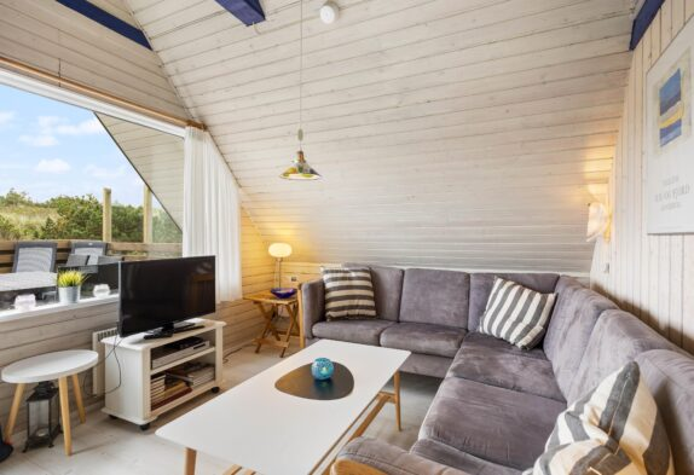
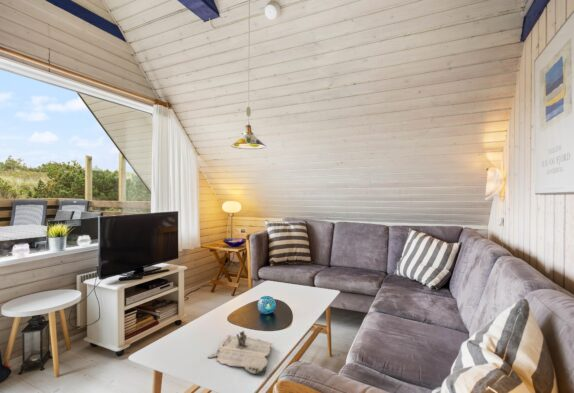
+ magazine (247, 342)
